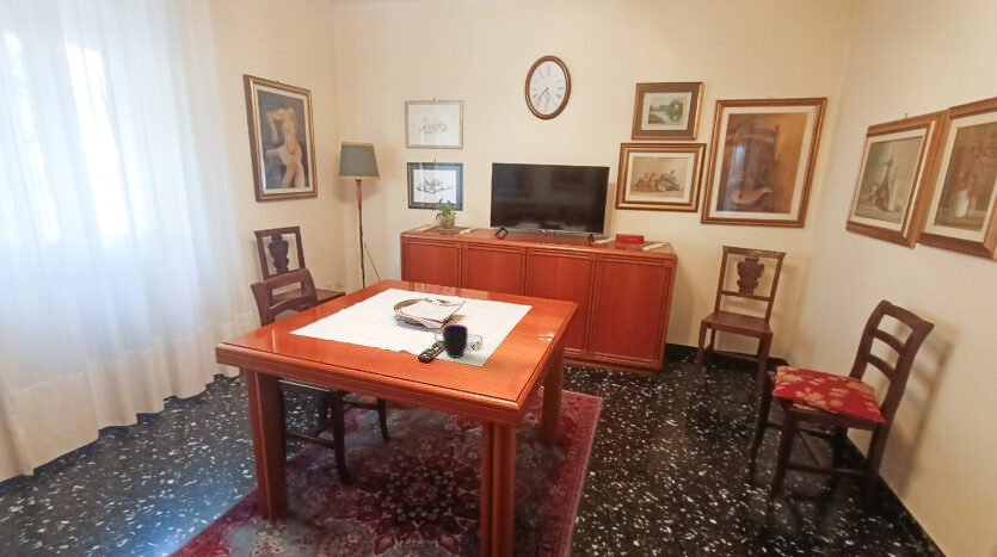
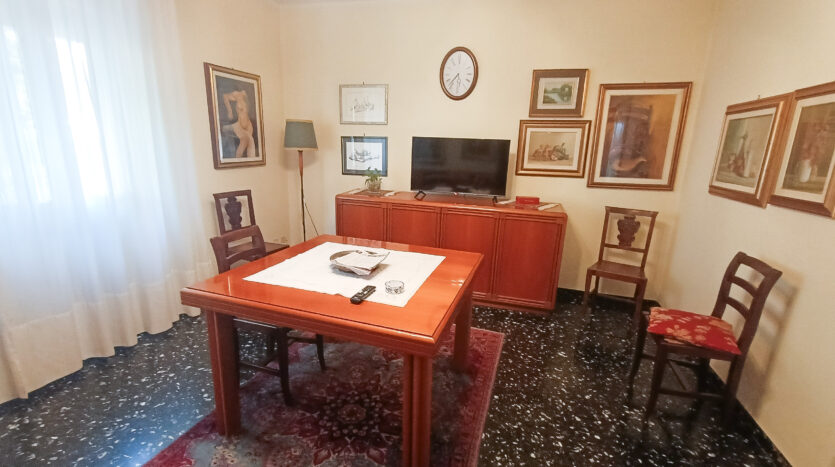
- cup (450, 341)
